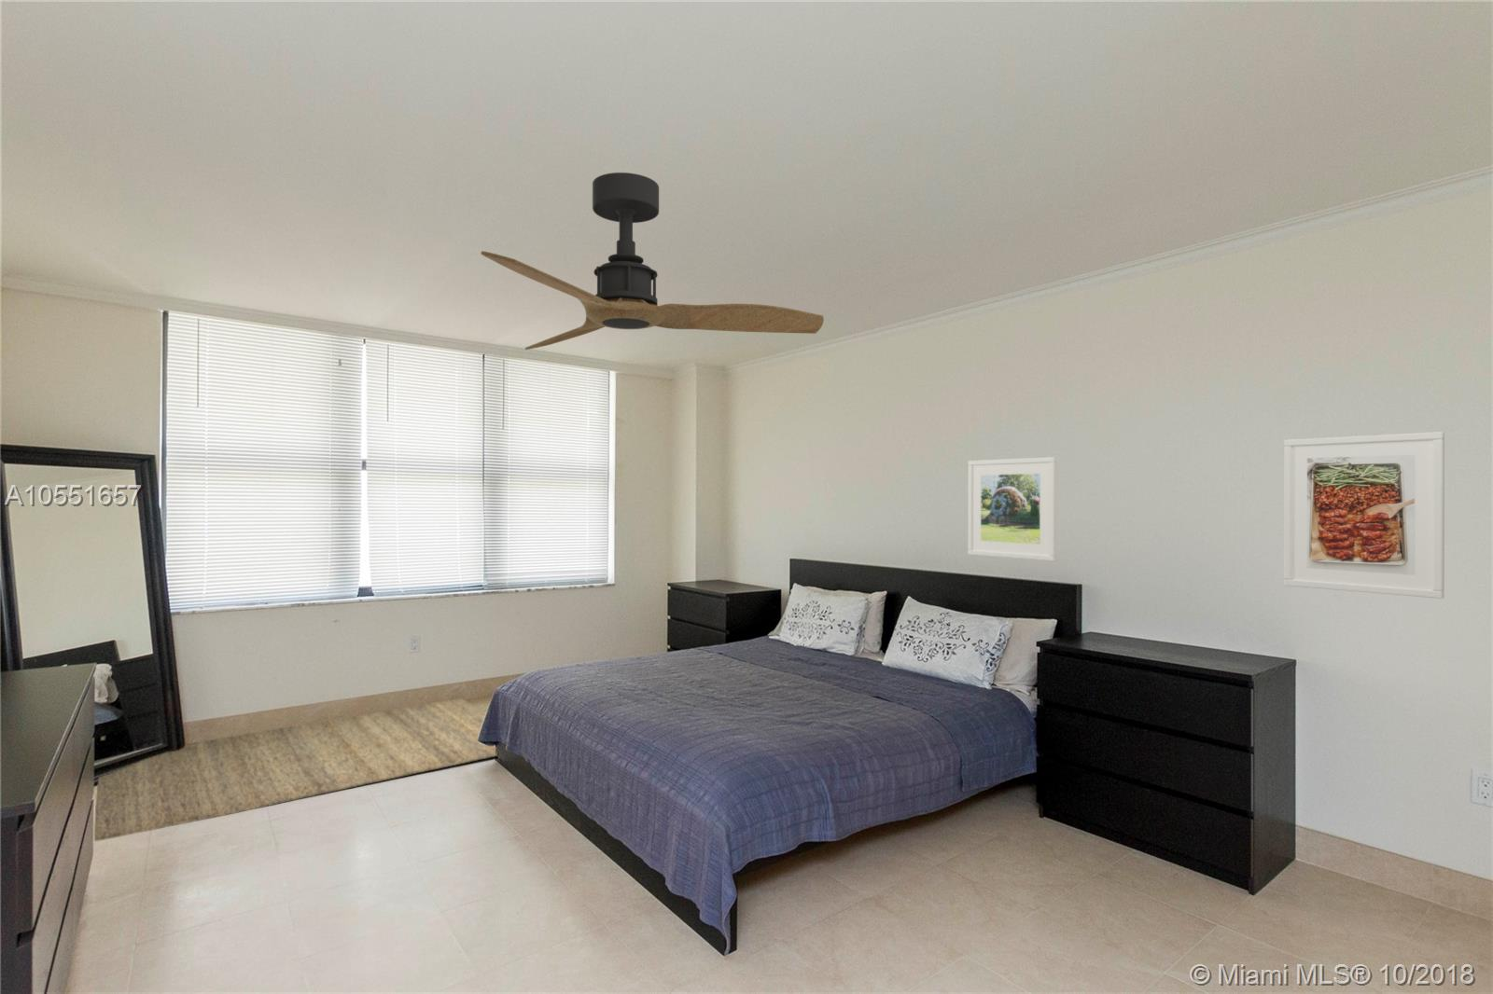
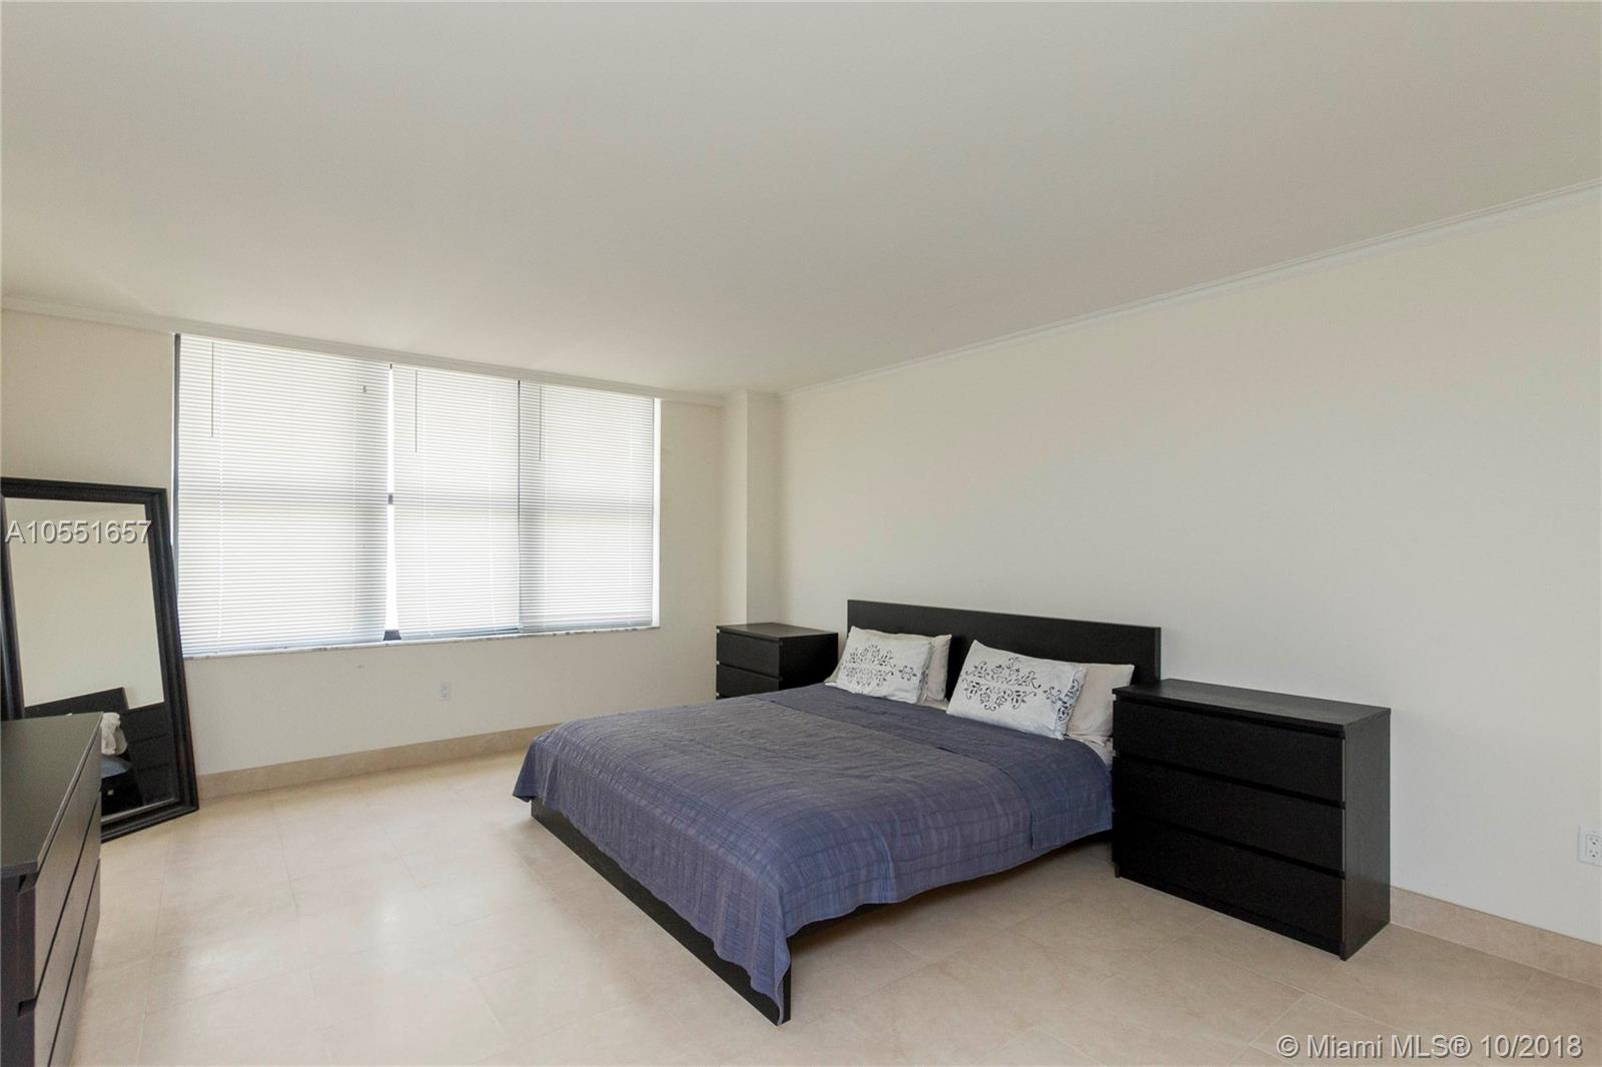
- rug (325, 751)
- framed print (1359, 514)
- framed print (1010, 508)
- ceiling fan (655, 271)
